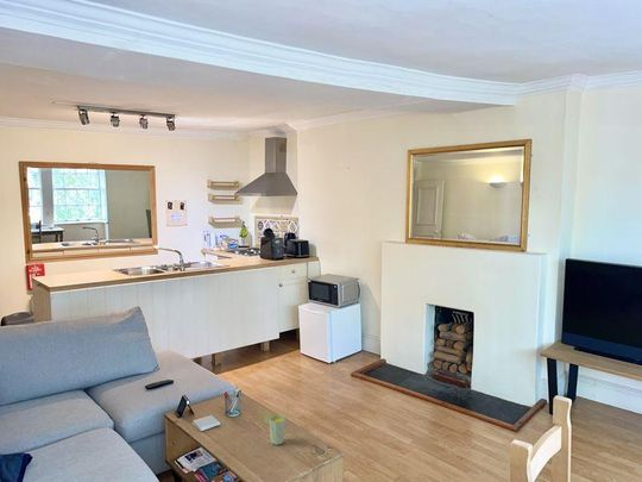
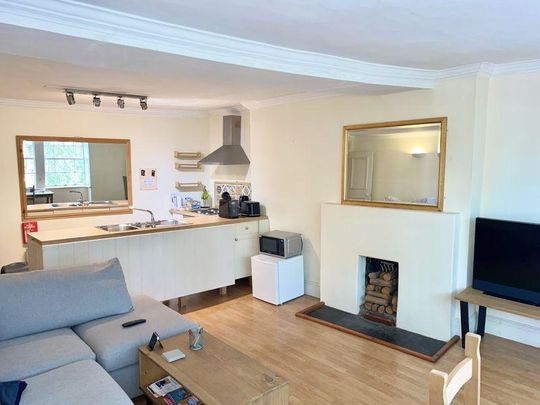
- cup (275, 425)
